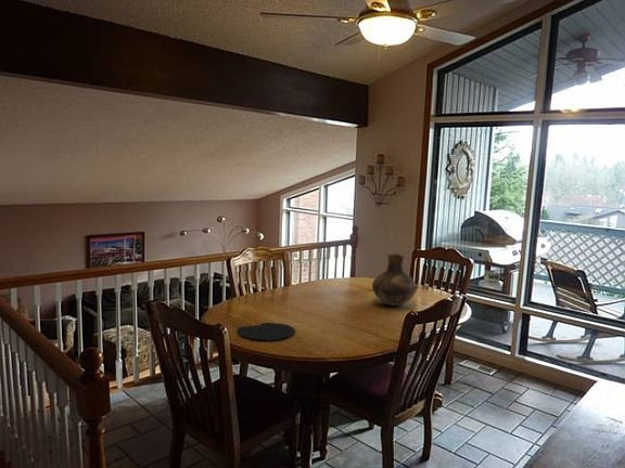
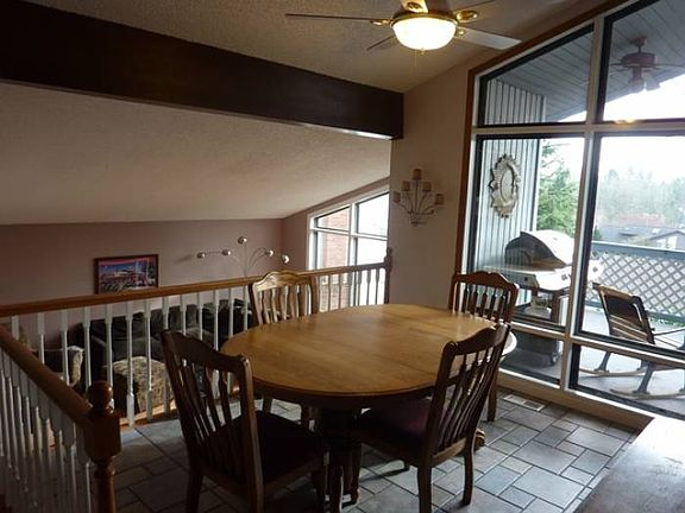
- plate (266, 329)
- vase (394, 280)
